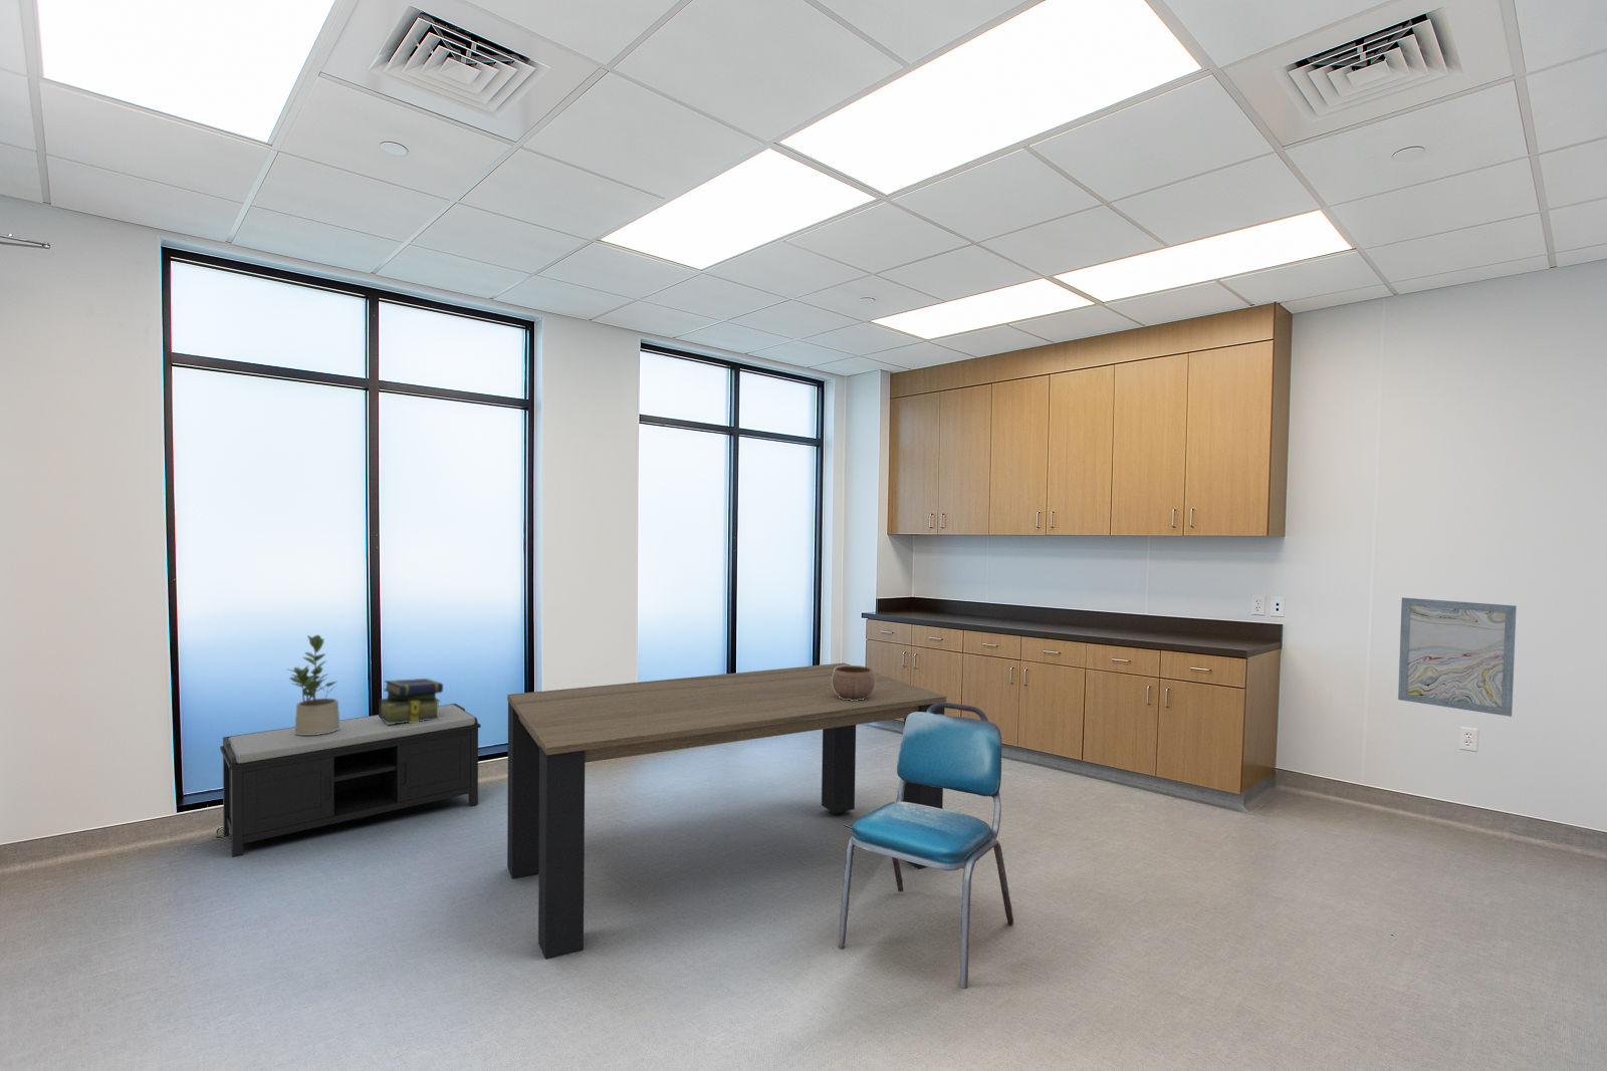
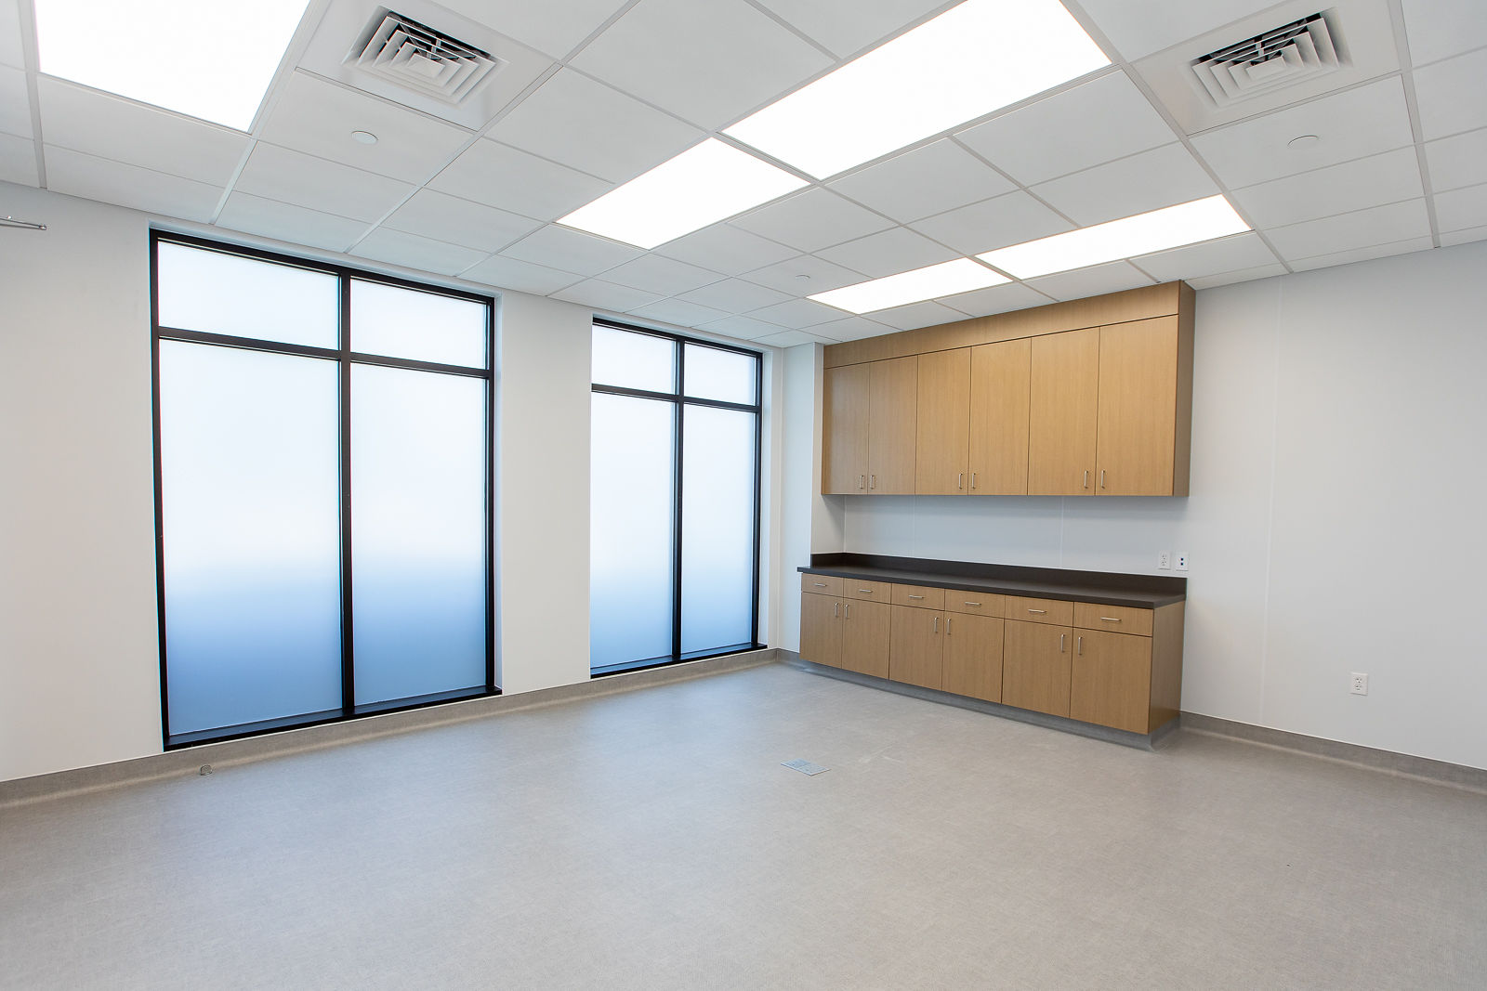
- bowl (853, 683)
- dining chair (930, 826)
- stack of books (411, 698)
- wall art (1454, 655)
- potted plant (313, 684)
- dining table (722, 742)
- bench (358, 772)
